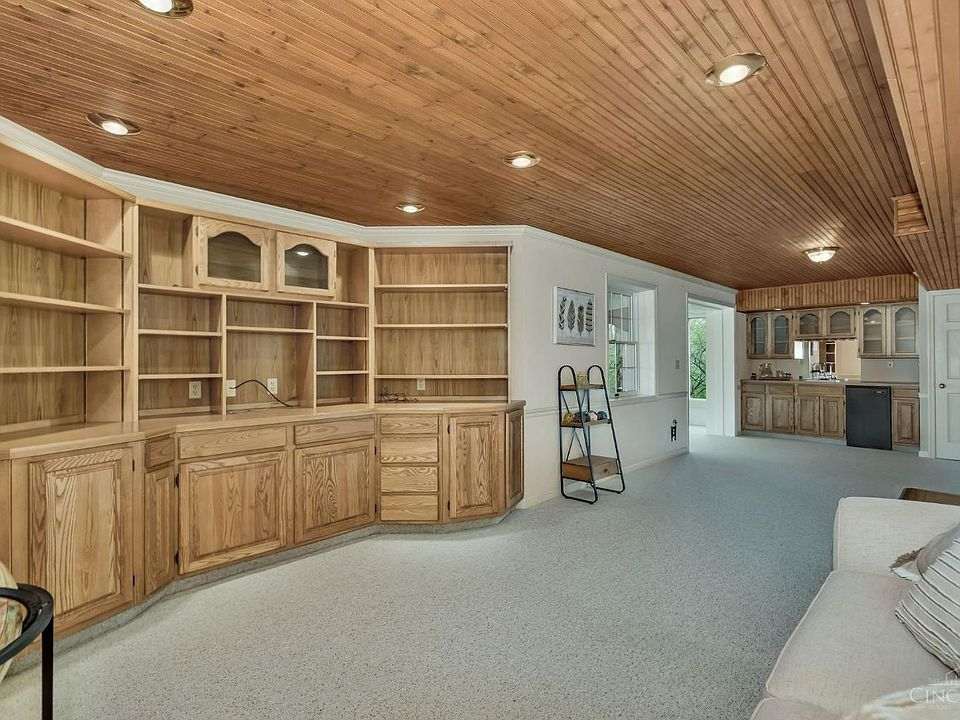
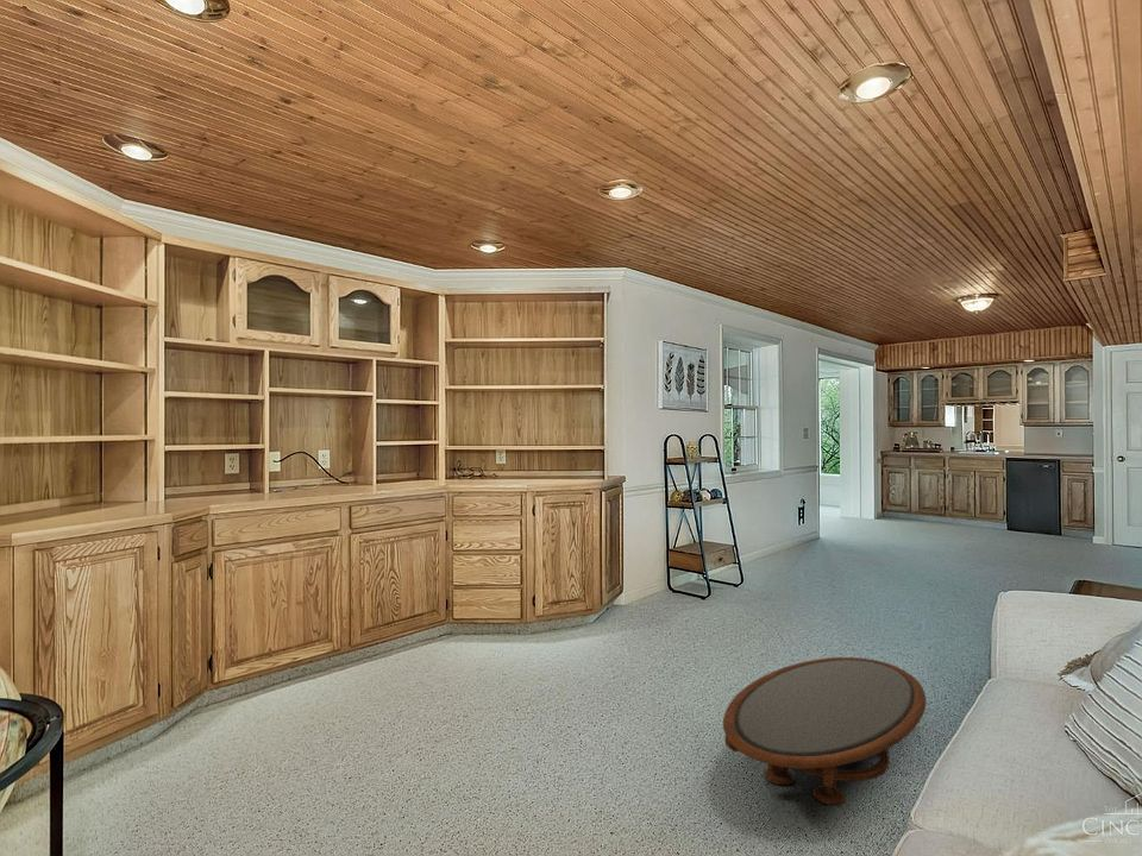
+ coffee table (828, 730)
